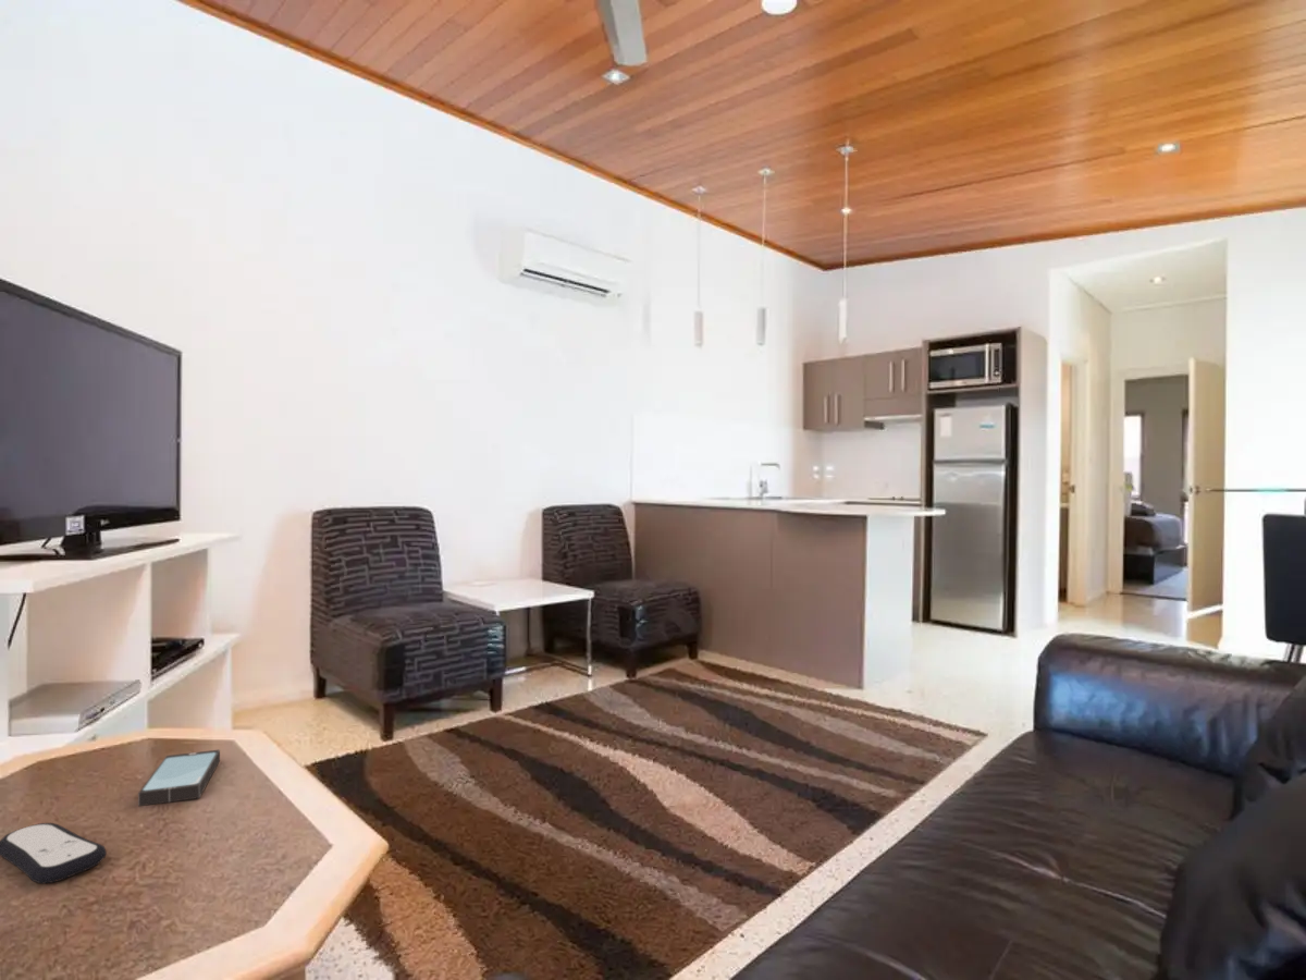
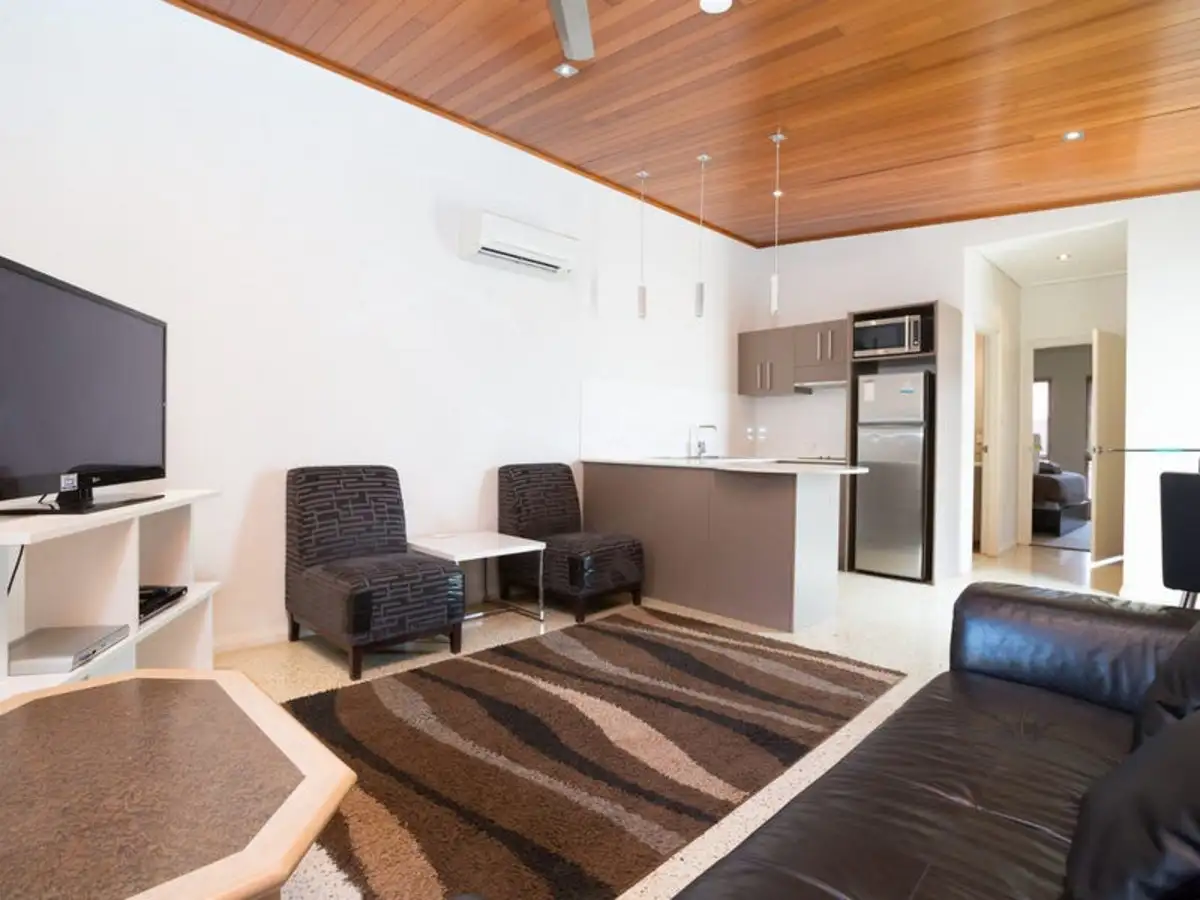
- remote control (48, 849)
- smartphone (182, 775)
